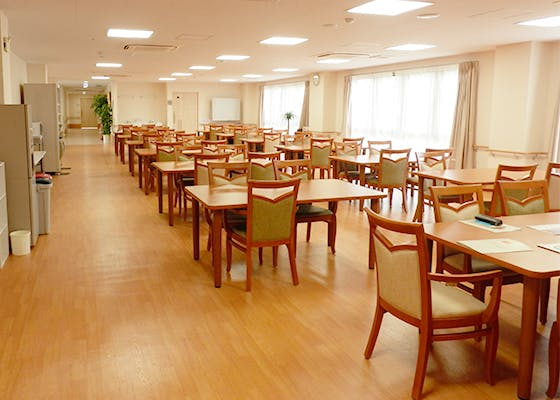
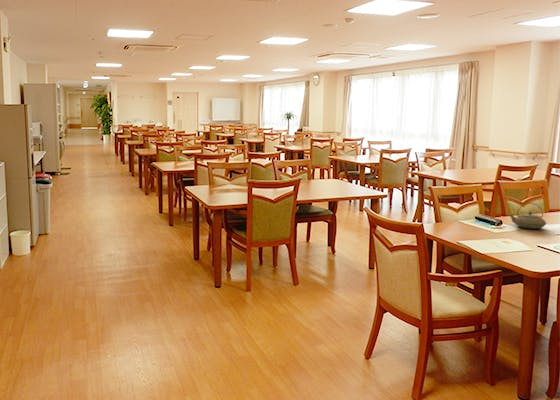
+ teapot (527, 214)
